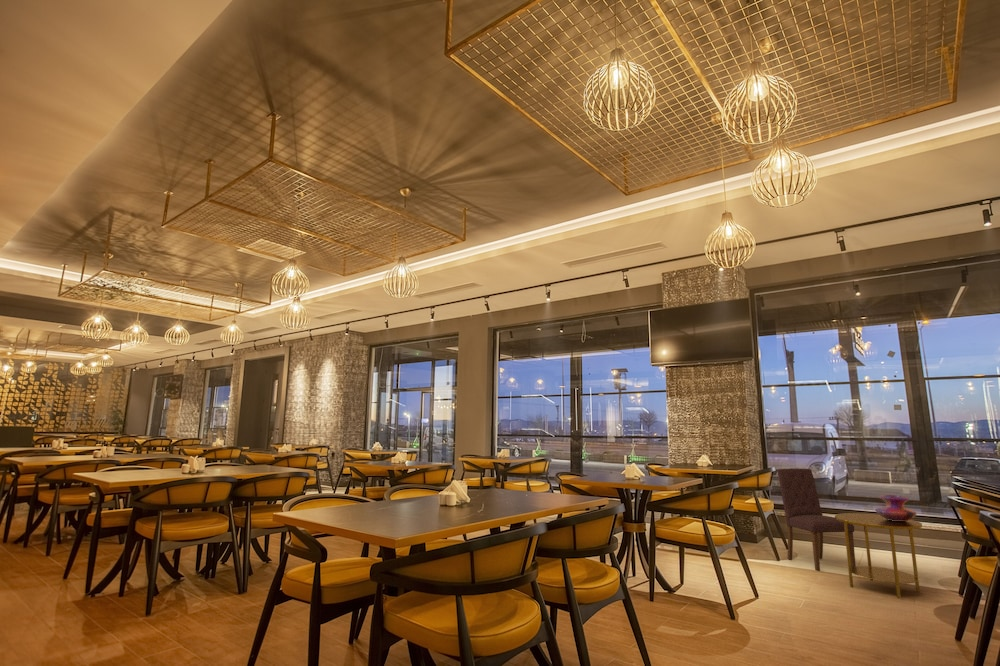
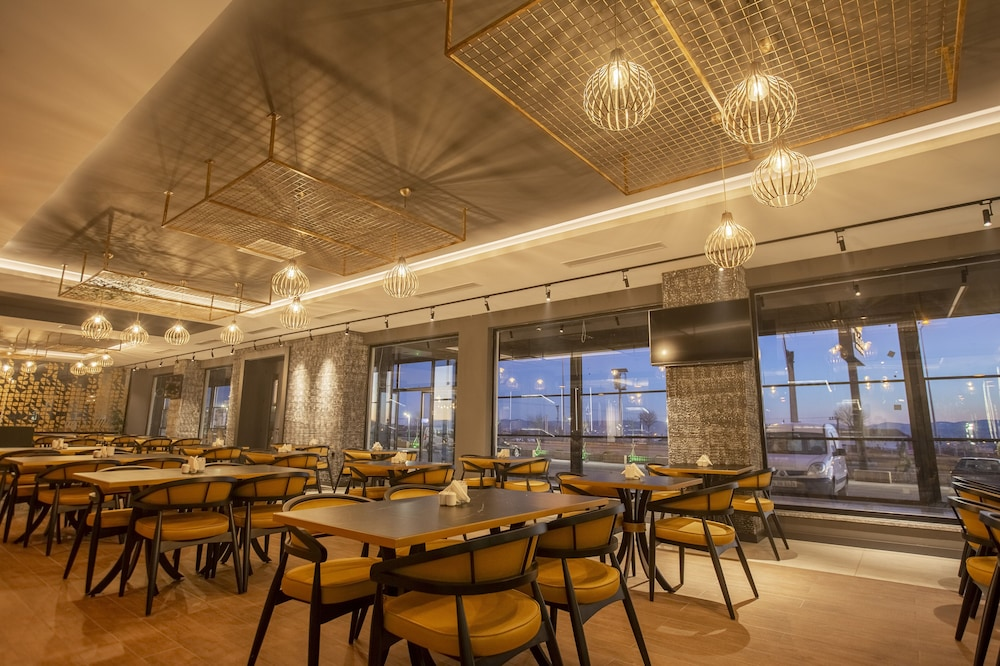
- decorative vase (895, 507)
- side table (870, 558)
- dining chair (814, 516)
